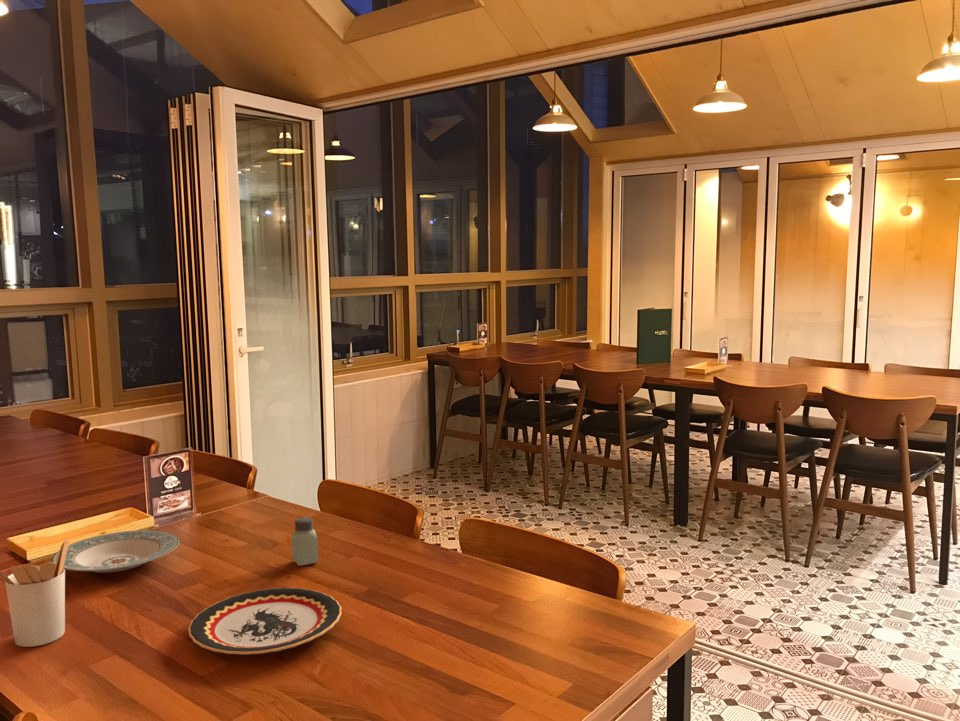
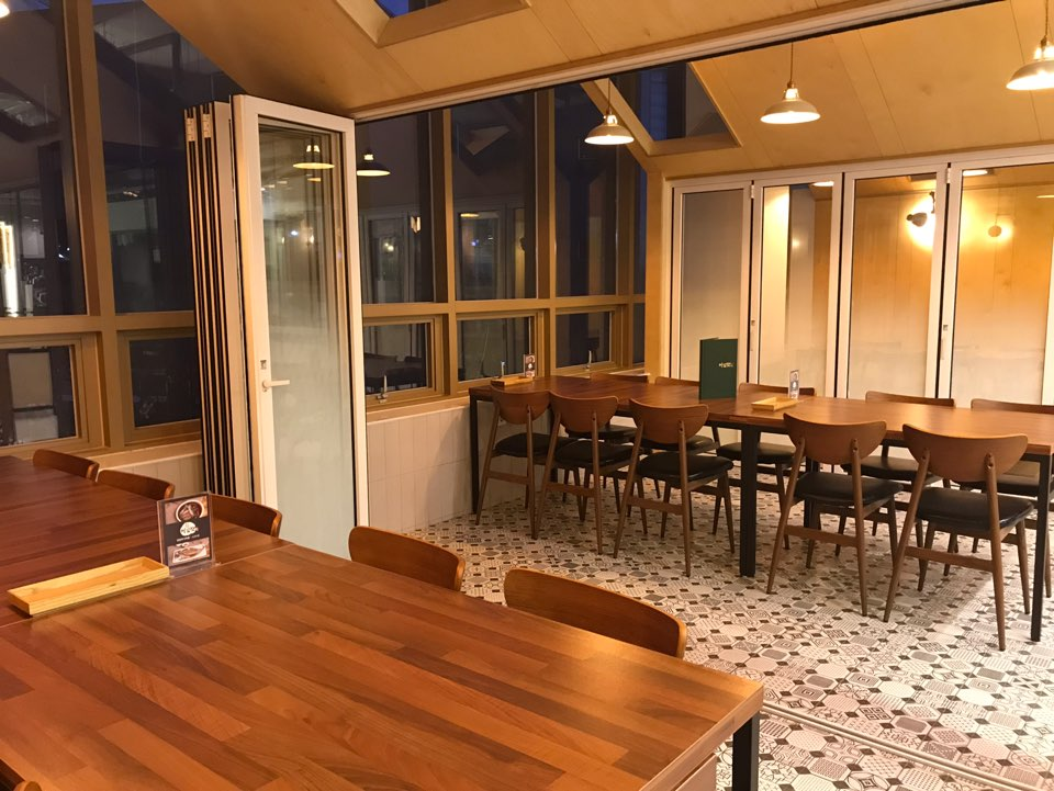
- utensil holder (36, 595)
- plate (267, 622)
- plate (117, 555)
- saltshaker (304, 540)
